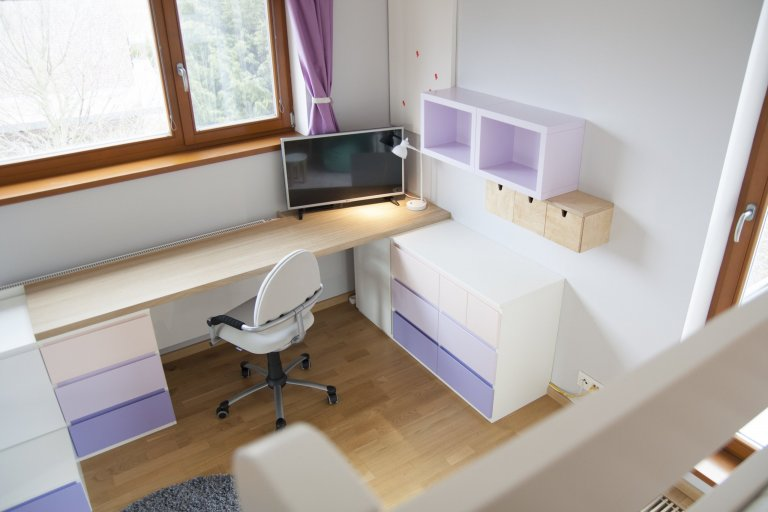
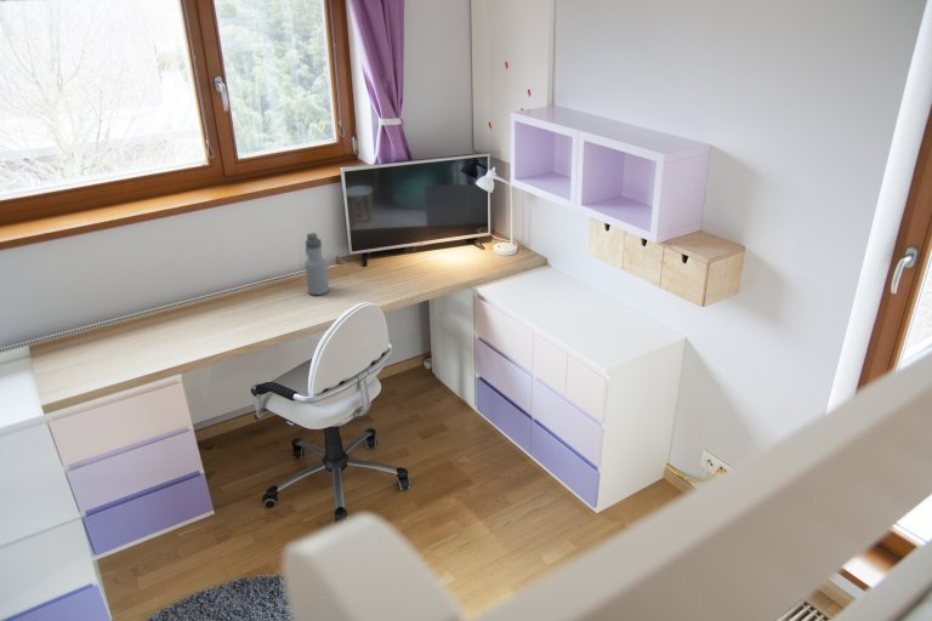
+ water bottle (314, 263)
